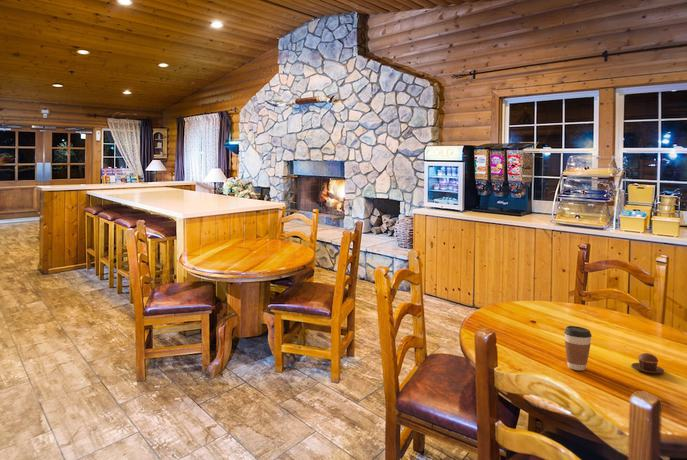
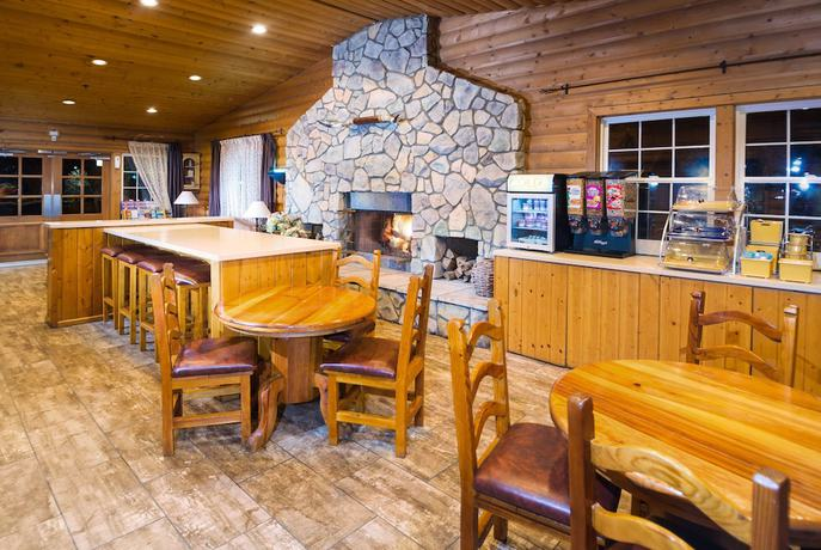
- muffin (647, 361)
- coffee cup (577, 348)
